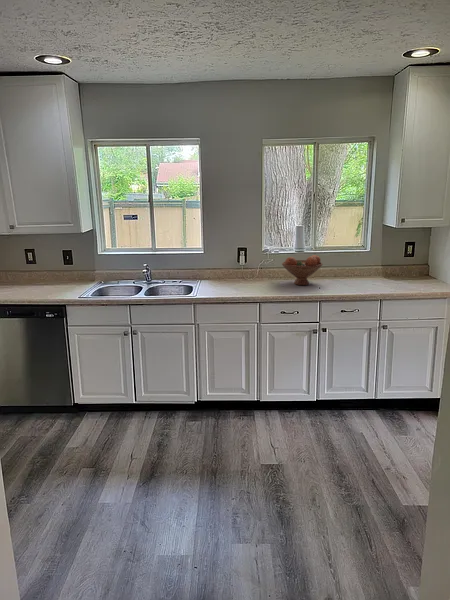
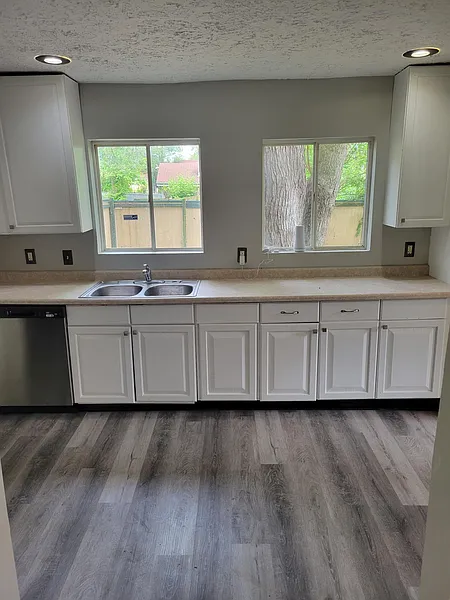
- fruit bowl (301, 269)
